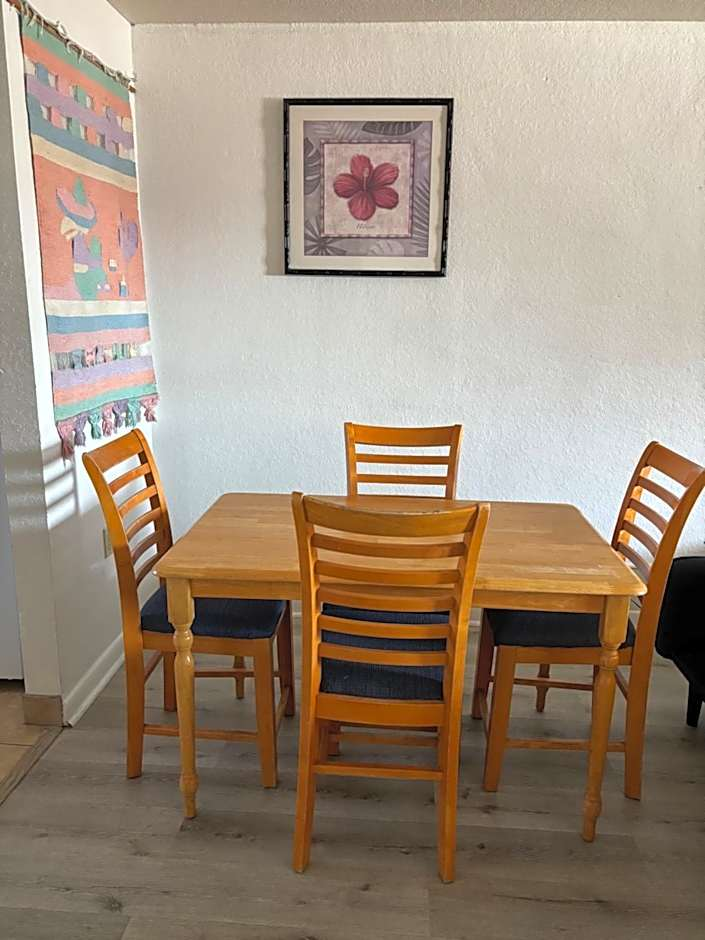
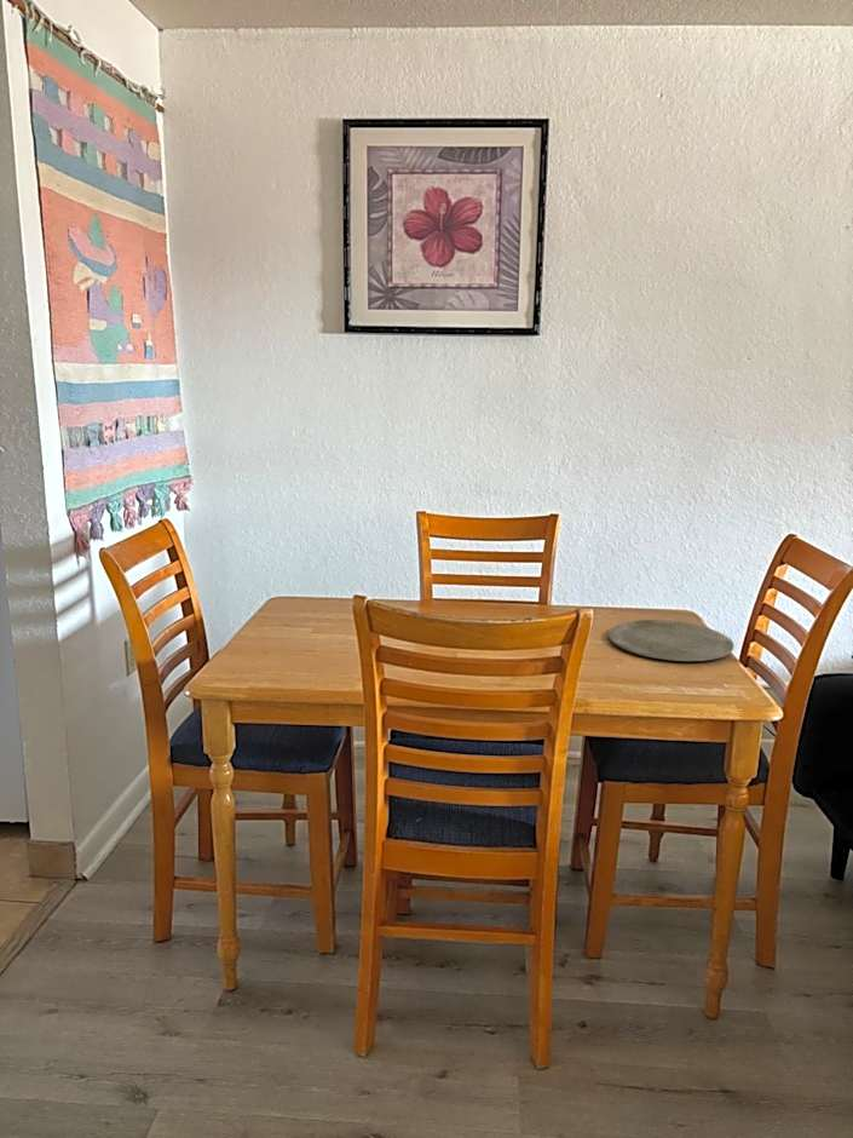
+ plate (669, 640)
